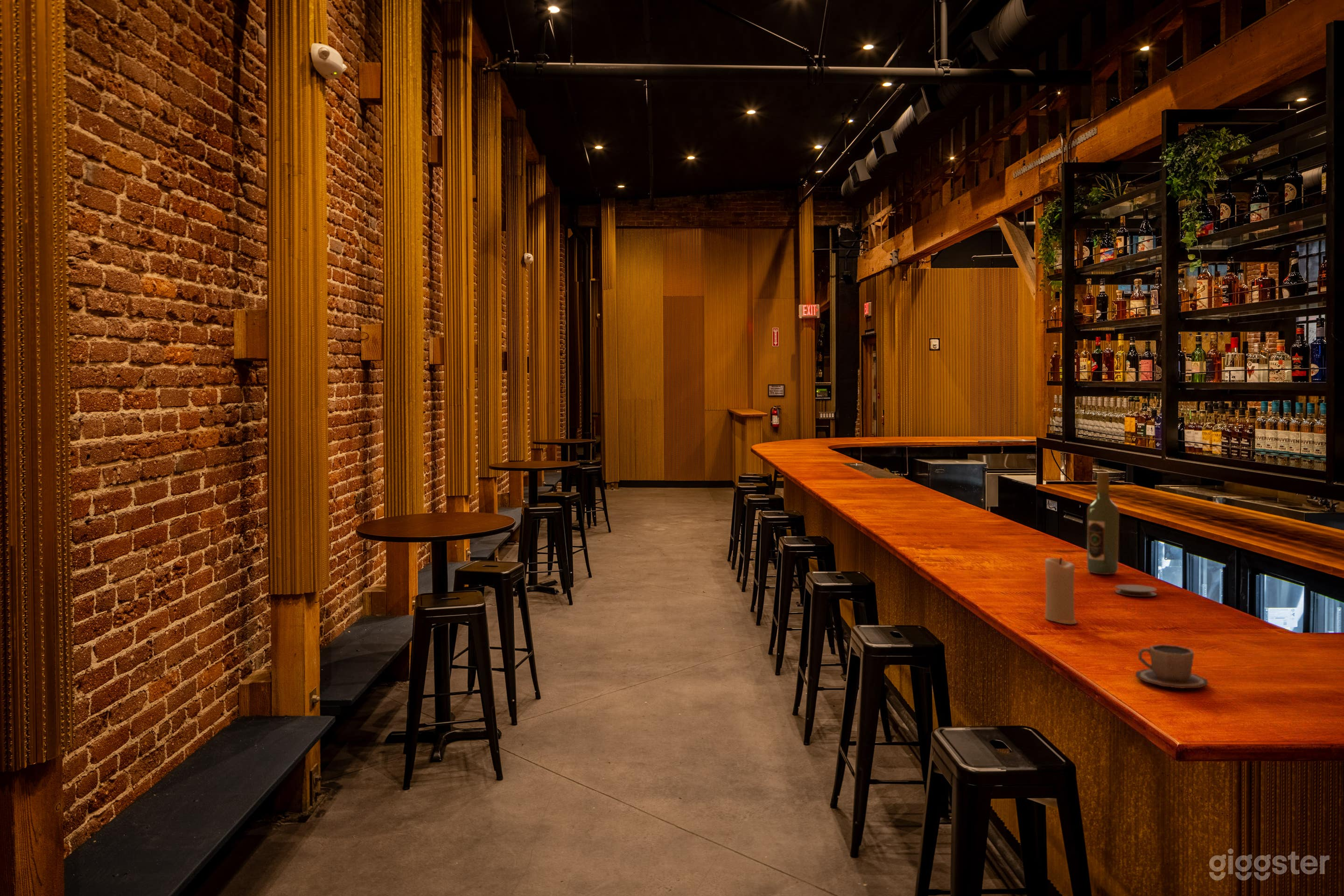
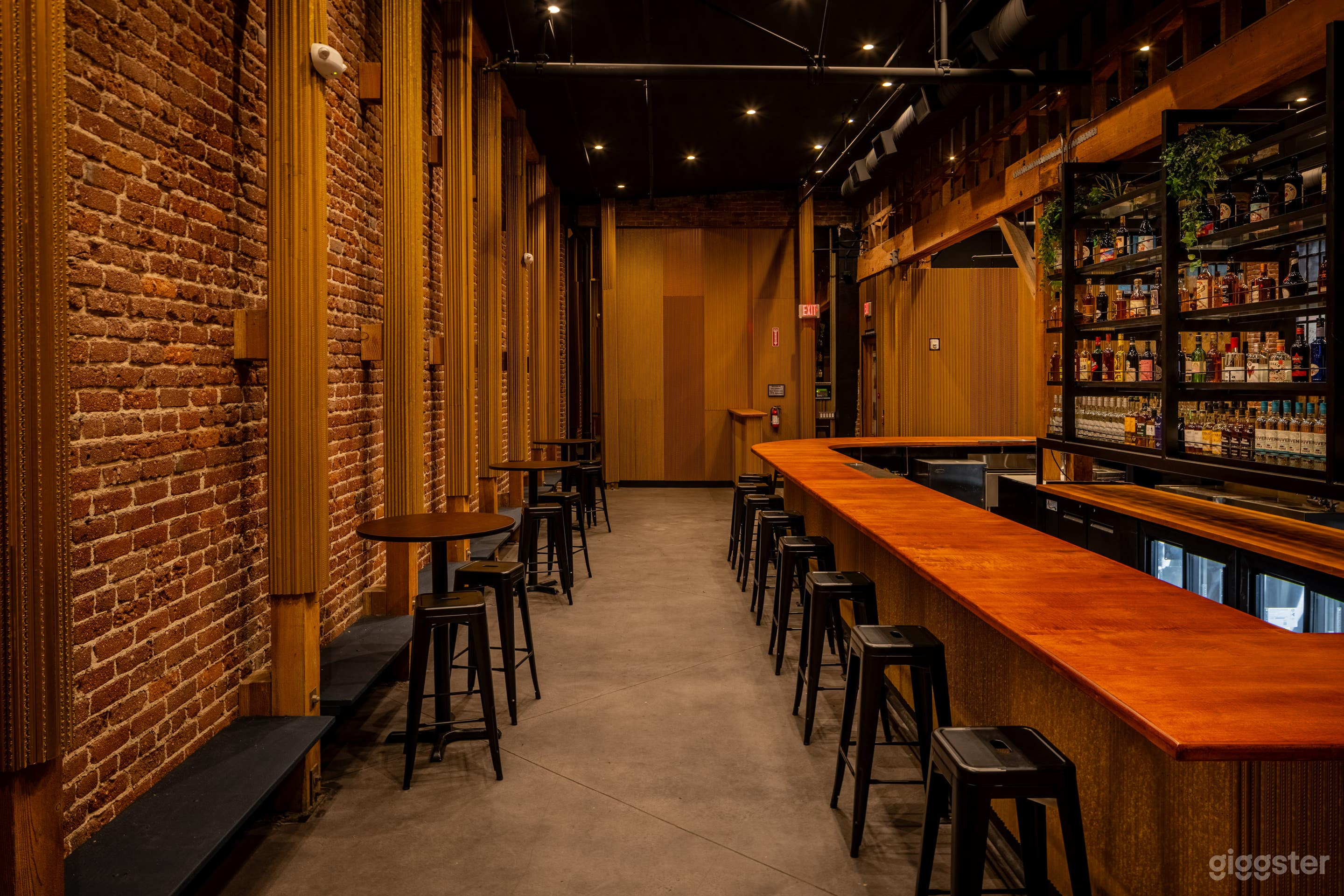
- cup (1171, 665)
- wine bottle (1102, 522)
- candle (1061, 589)
- coaster (1135, 590)
